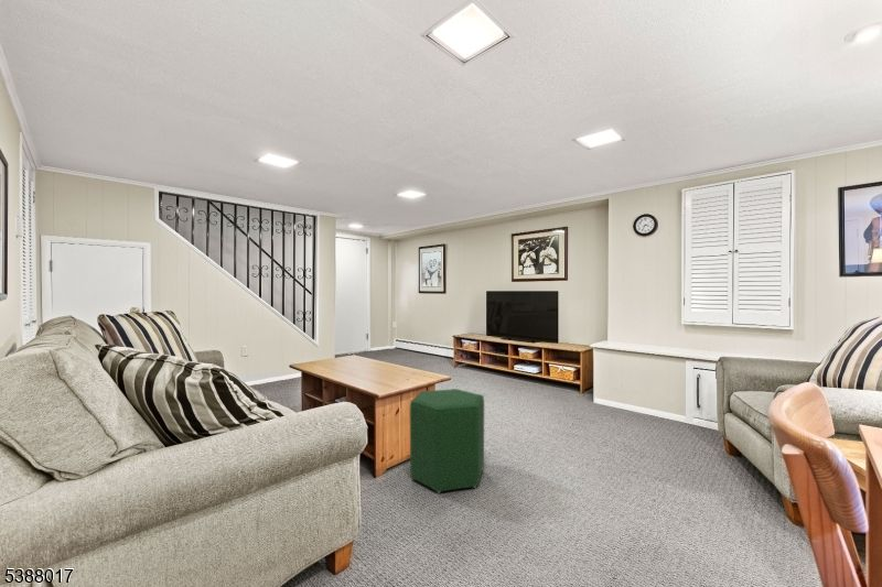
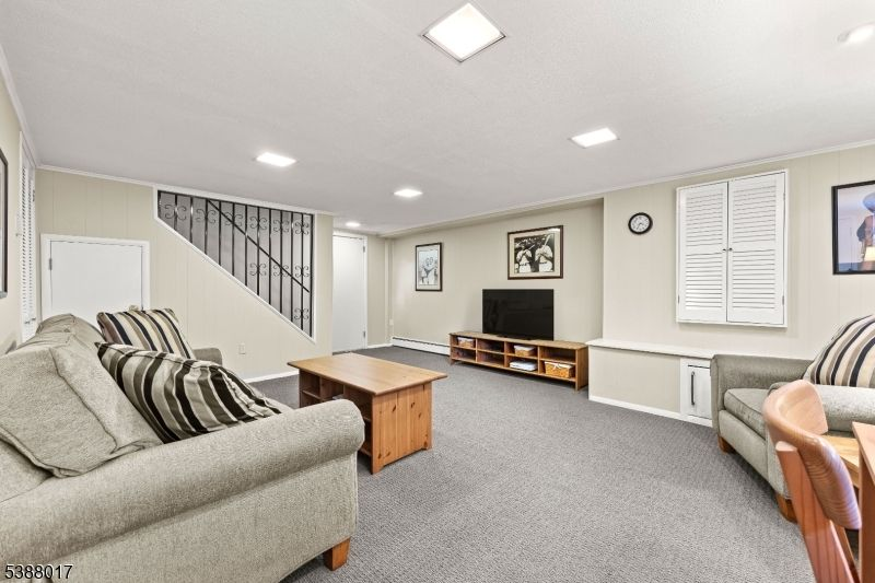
- ottoman (448, 435)
